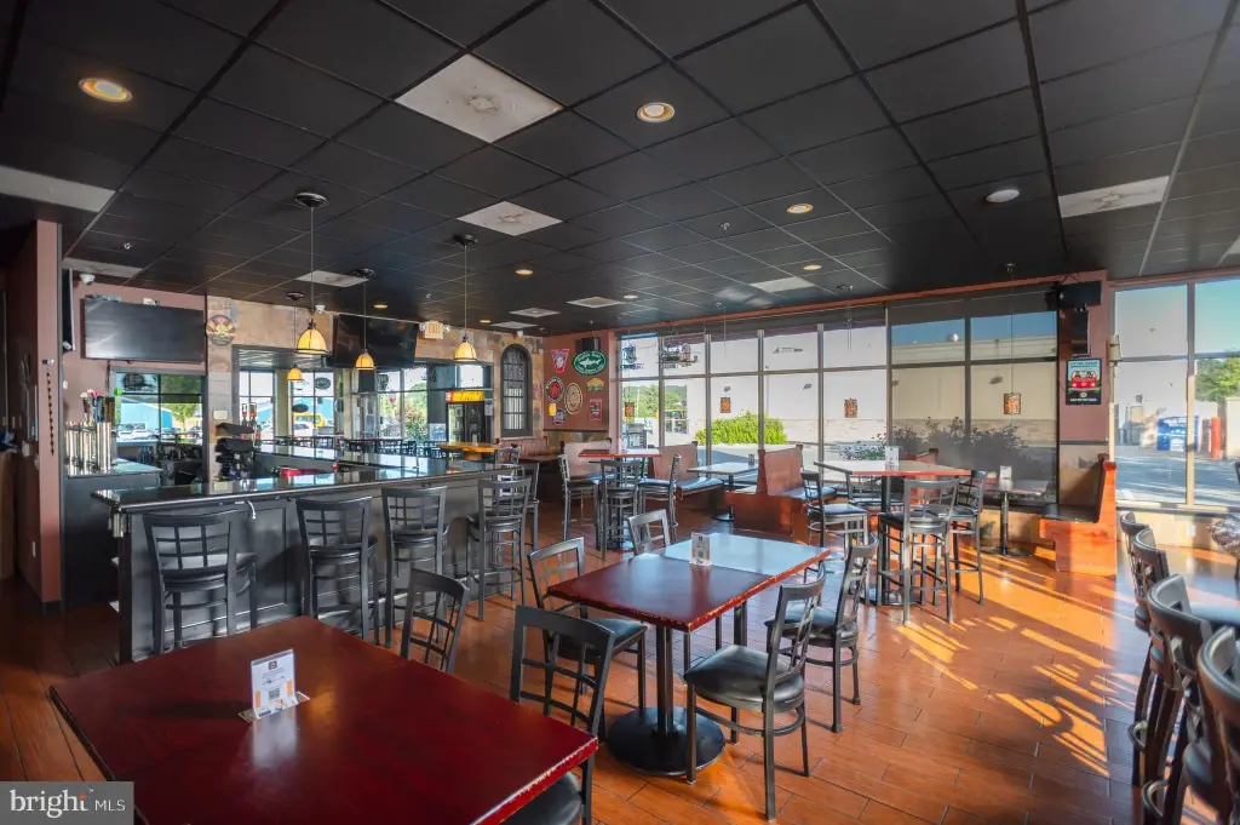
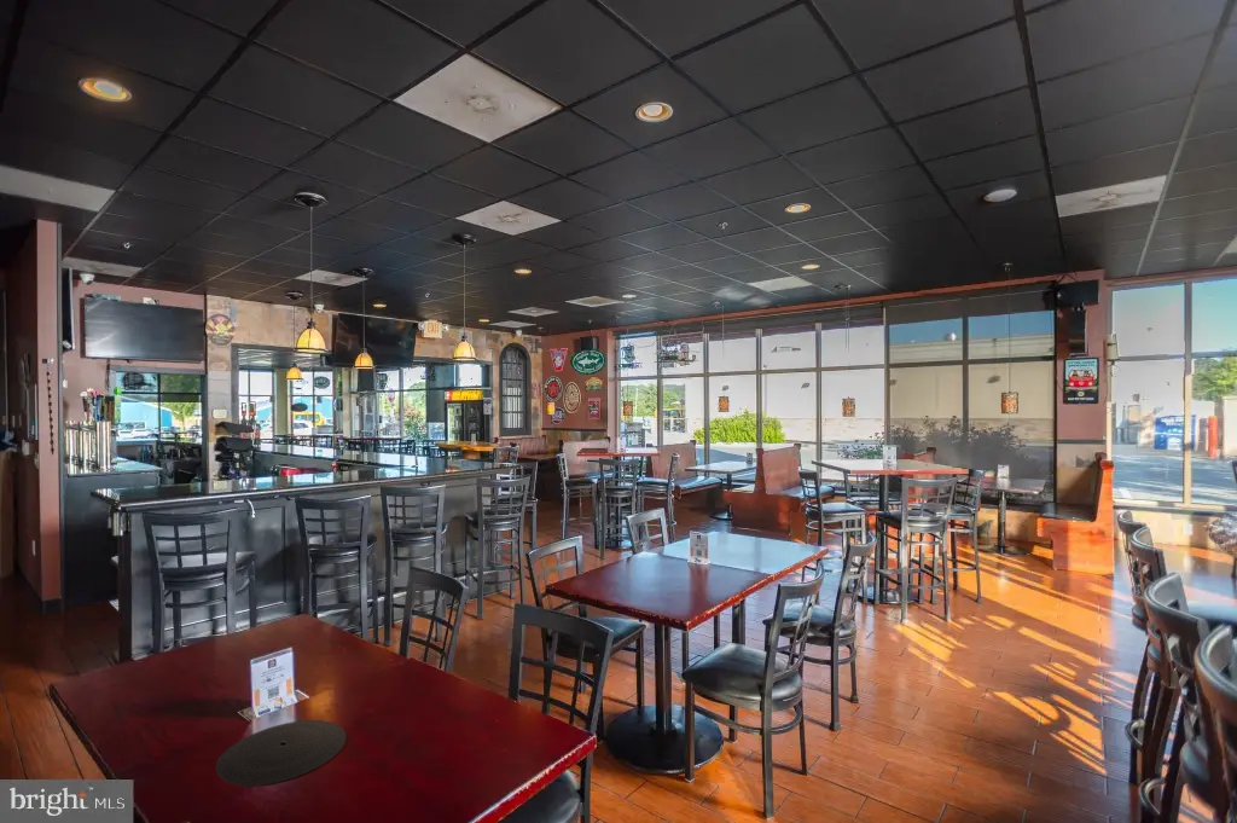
+ plate (283, 747)
